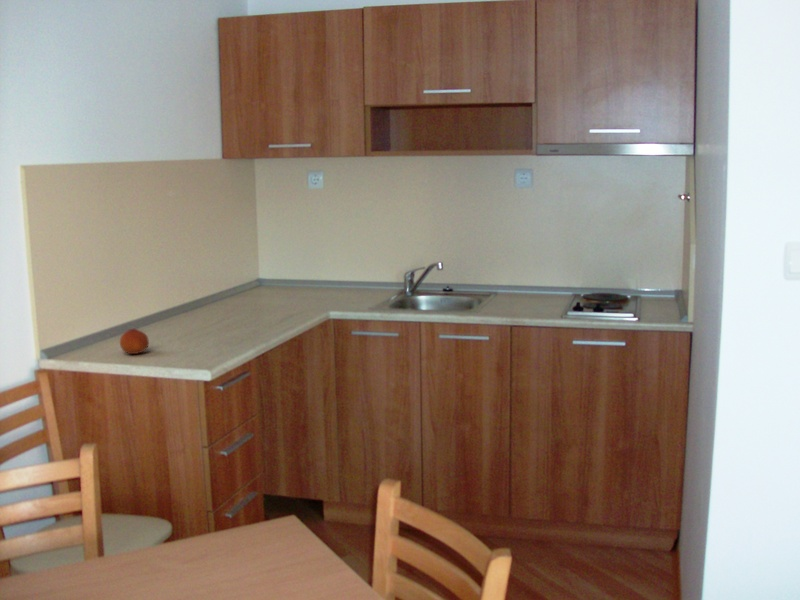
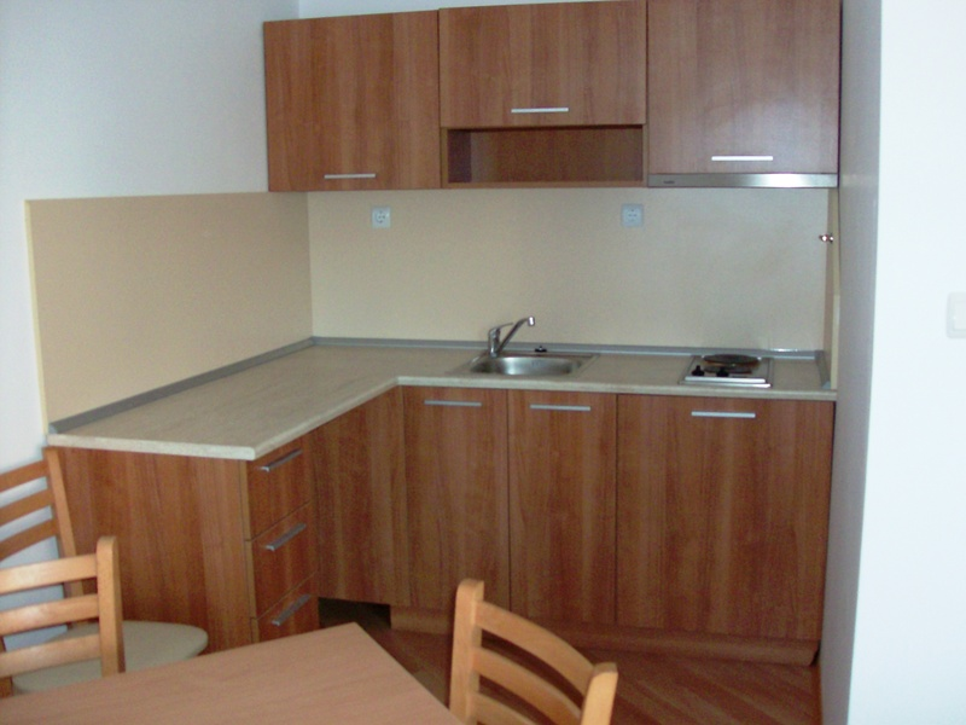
- fruit (134, 341)
